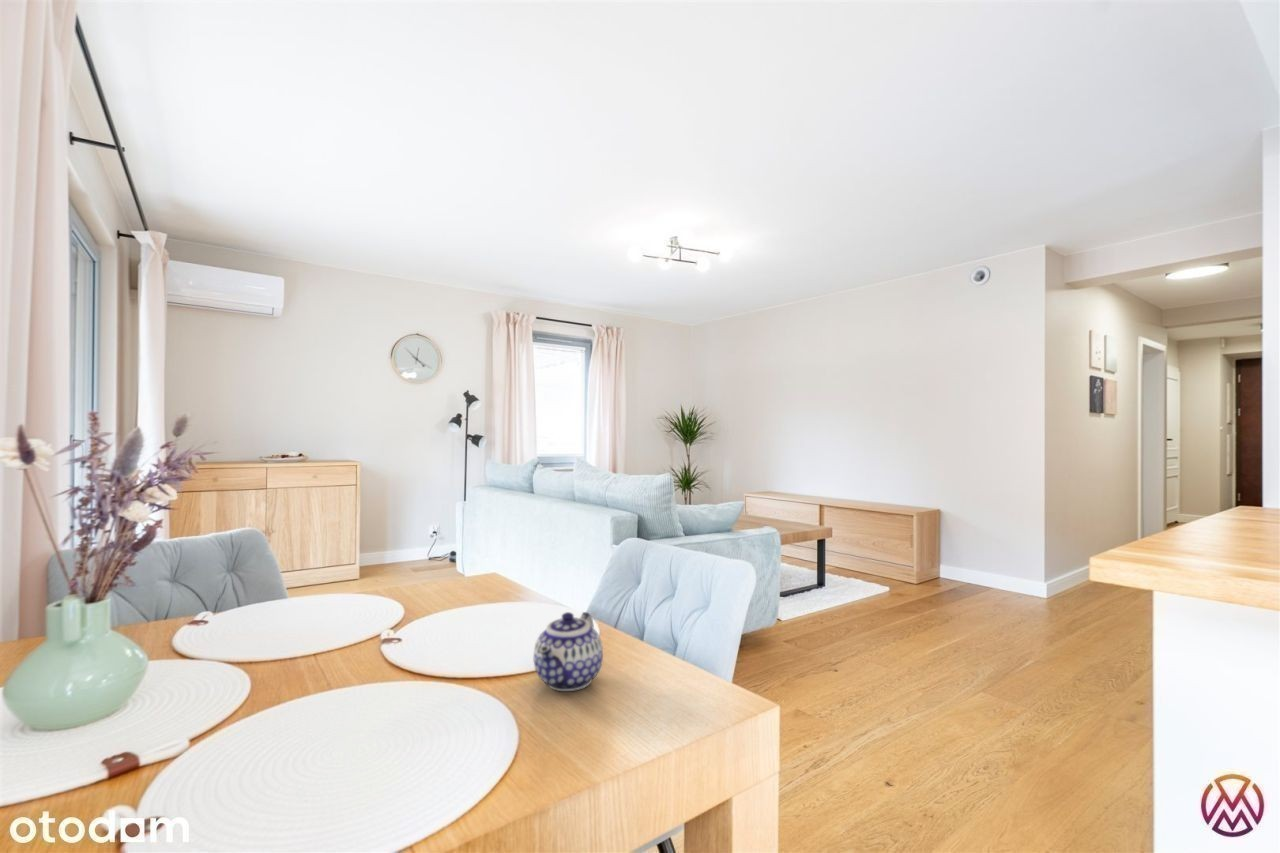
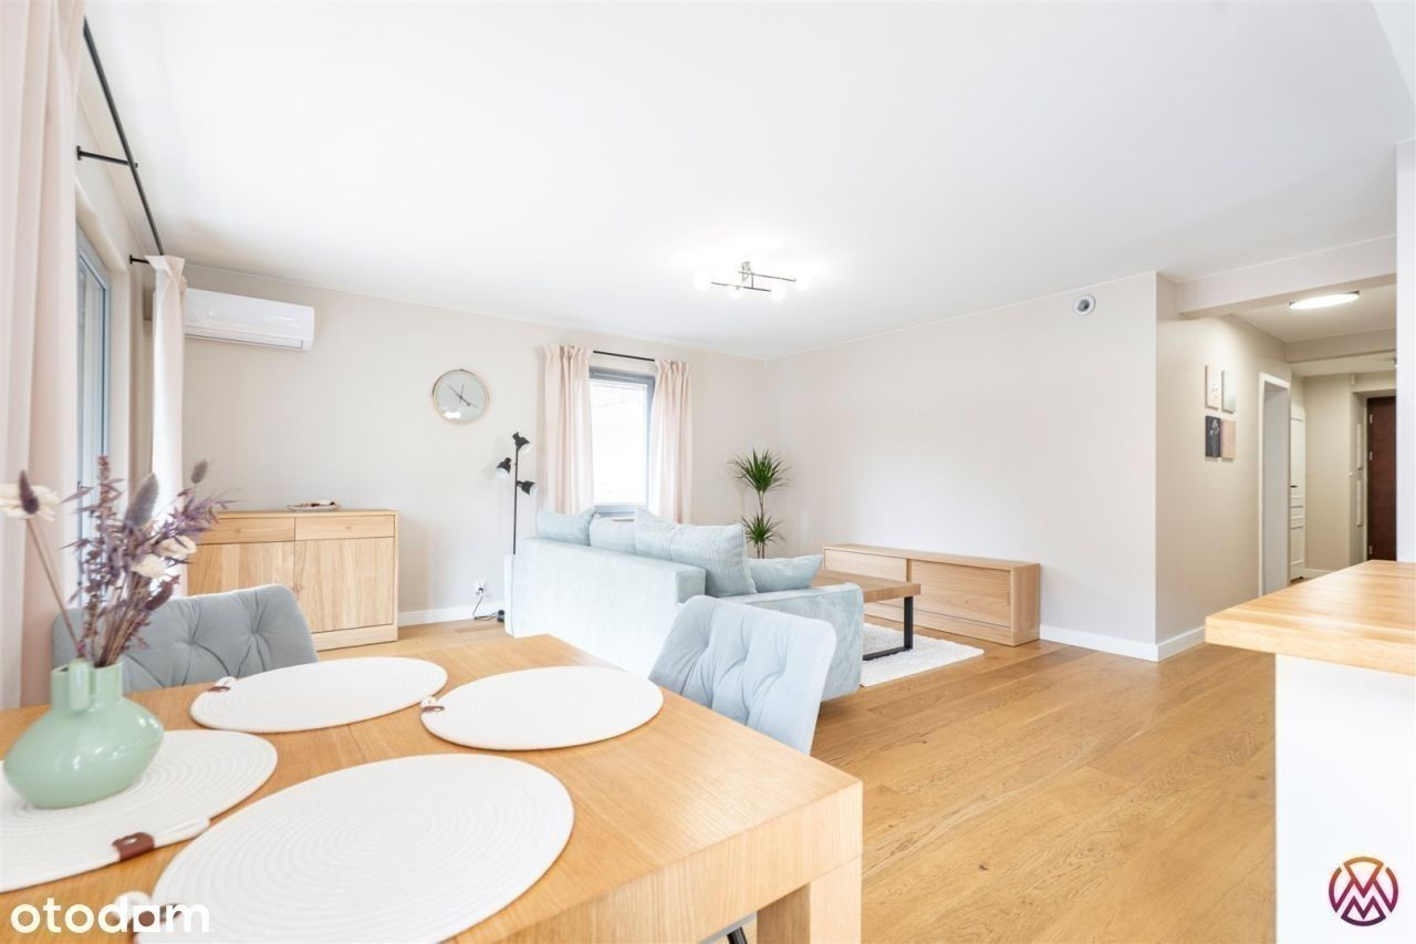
- teapot (568, 646)
